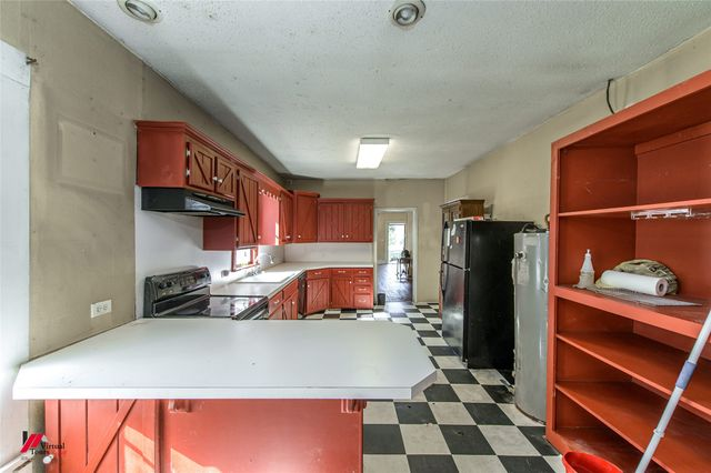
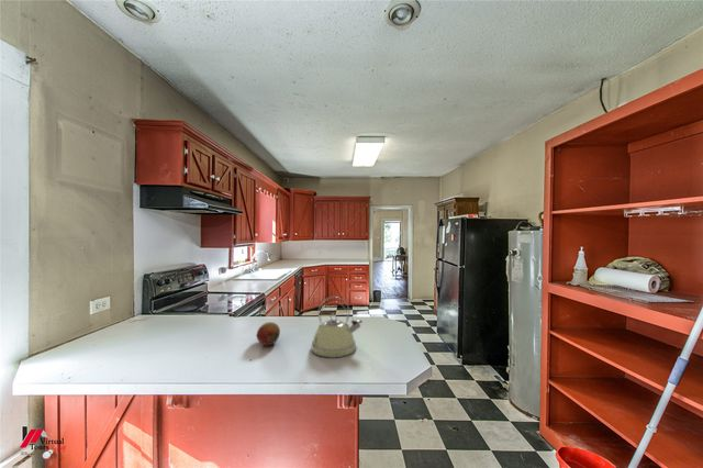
+ fruit (268, 333)
+ kettle (336, 322)
